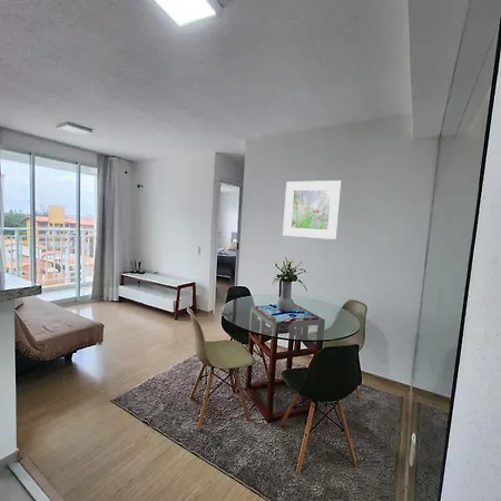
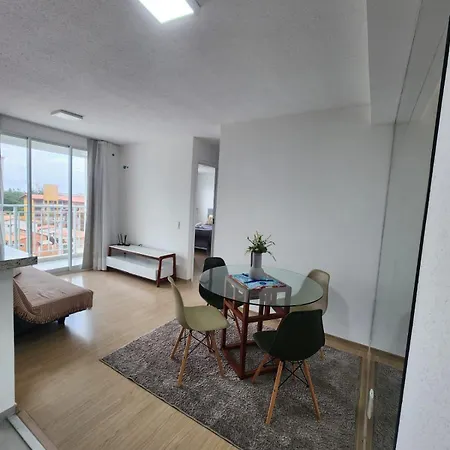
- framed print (310, 209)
